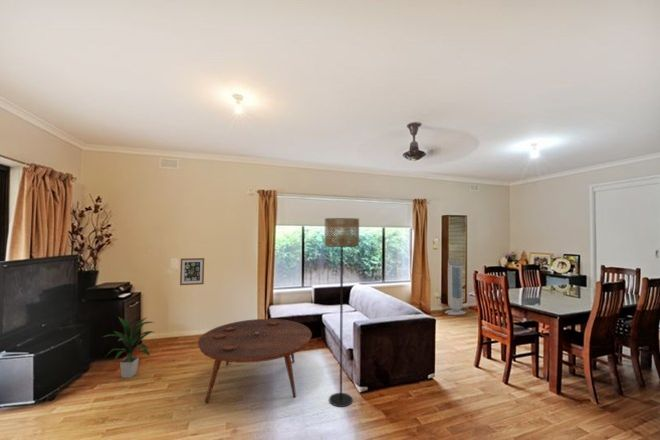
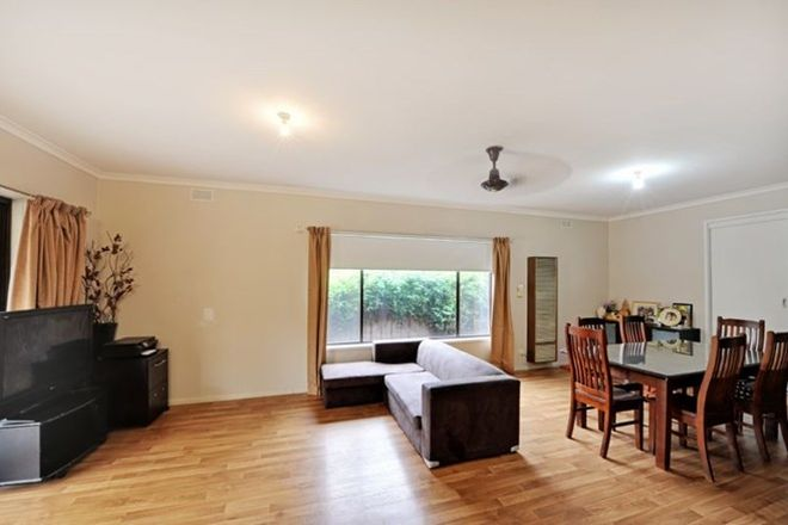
- wall art (192, 271)
- indoor plant (132, 345)
- floor lamp (341, 308)
- coffee table (256, 355)
- air purifier (455, 285)
